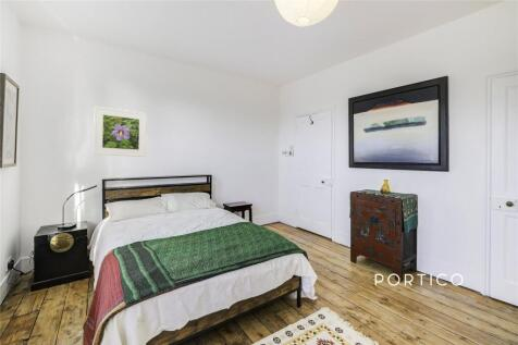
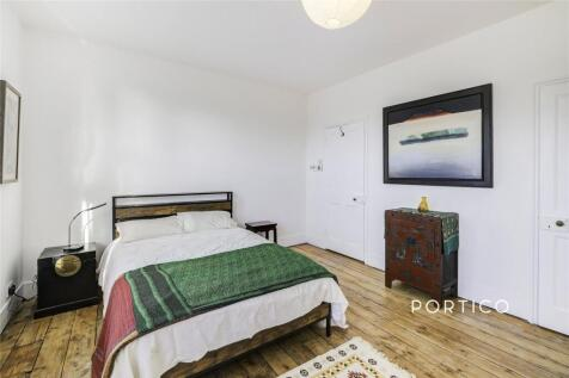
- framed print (121, 133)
